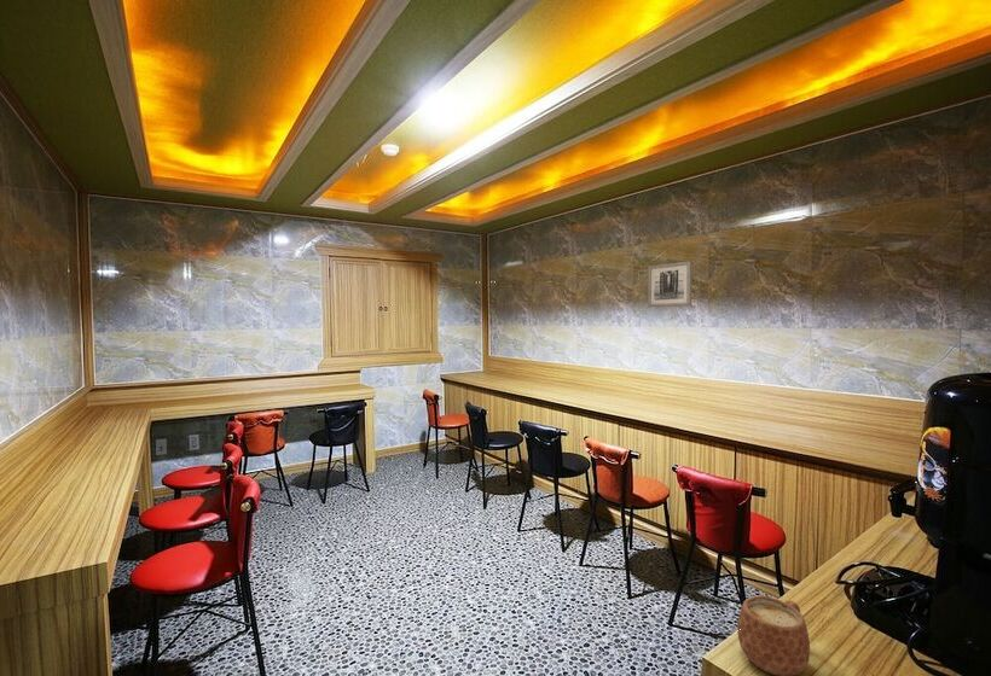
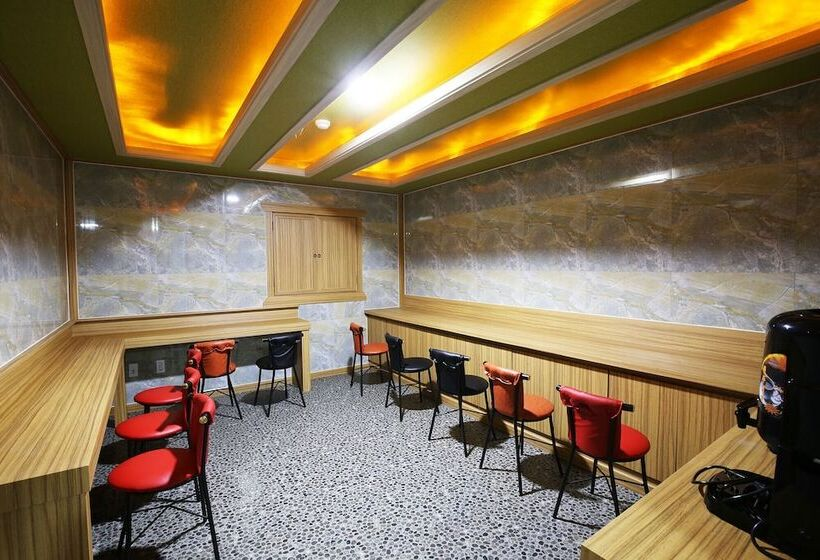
- wall art (668, 285)
- mug (777, 630)
